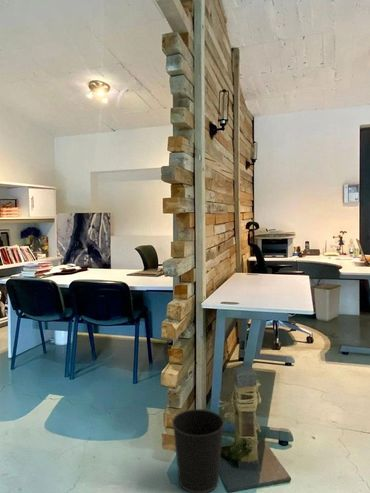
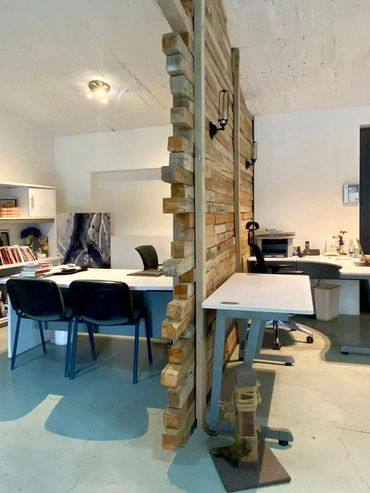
- wastebasket (198, 450)
